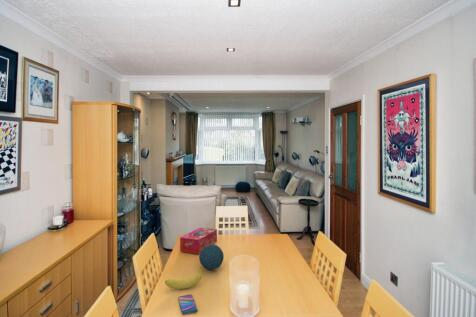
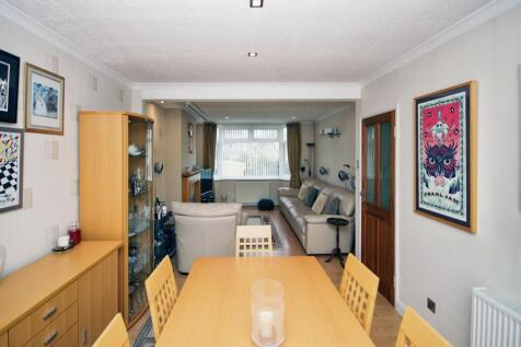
- tissue box (199, 239)
- smartphone (187, 303)
- fruit (184, 279)
- decorative orb (211, 256)
